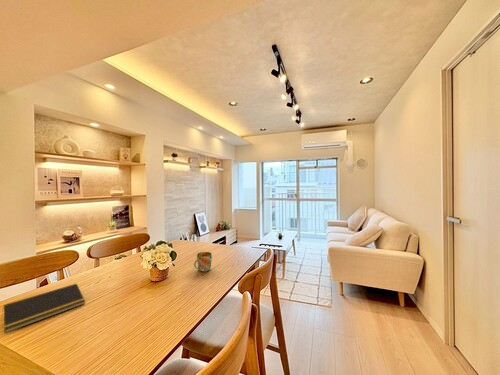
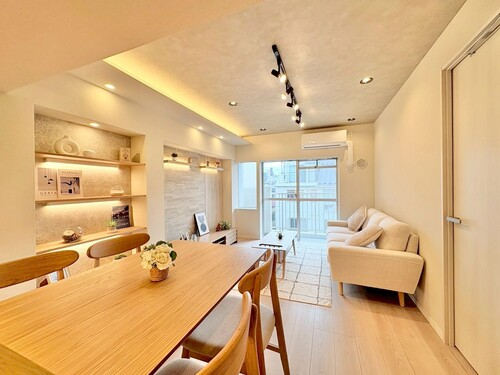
- notepad (46, 304)
- mug (202, 262)
